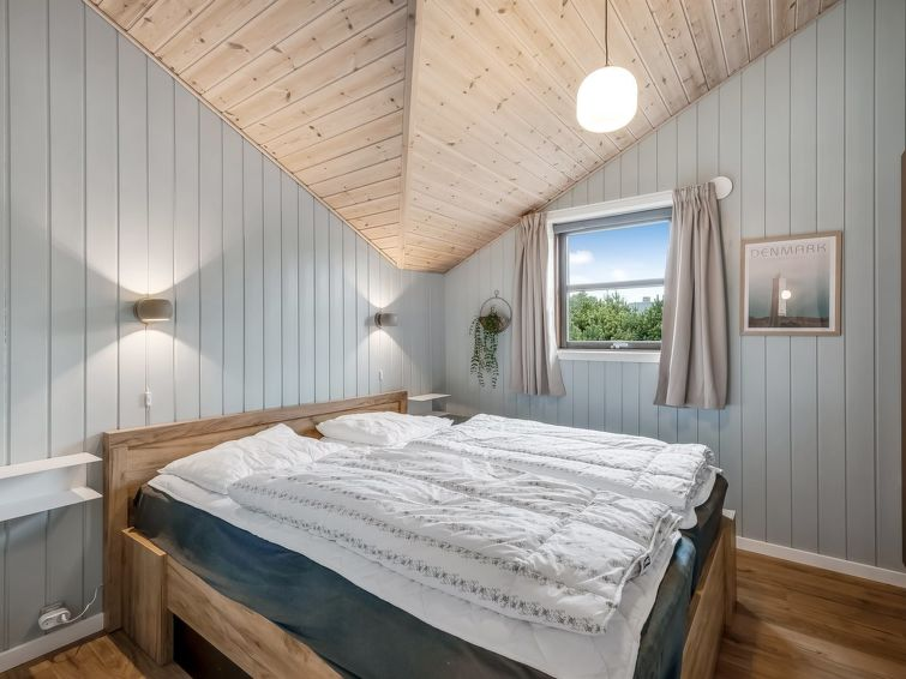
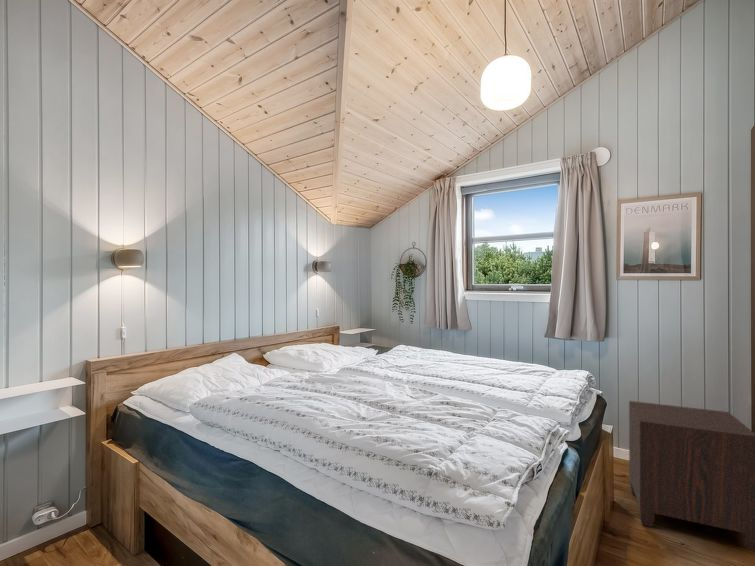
+ nightstand (685, 466)
